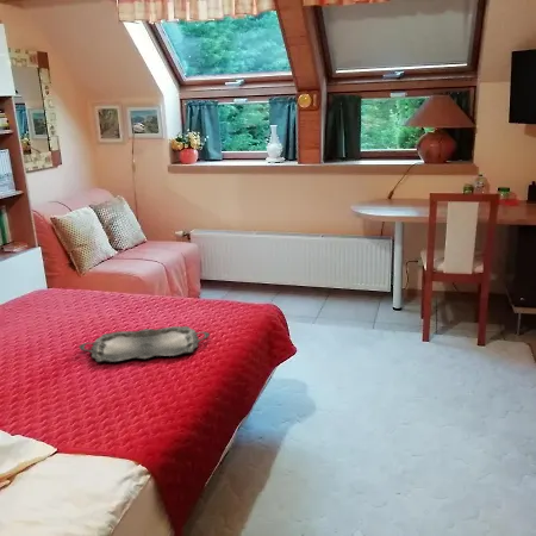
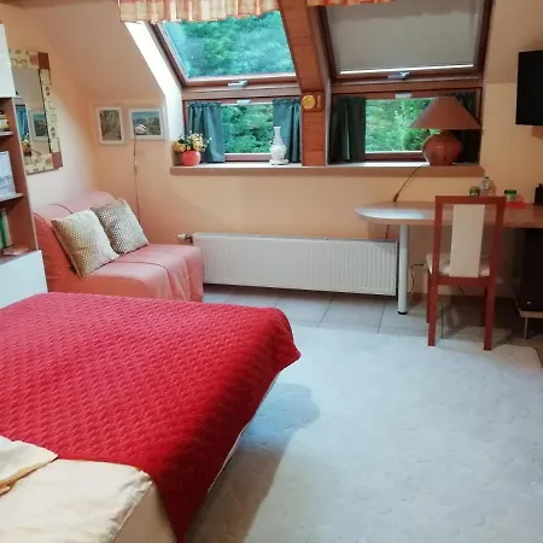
- serving tray (145, 343)
